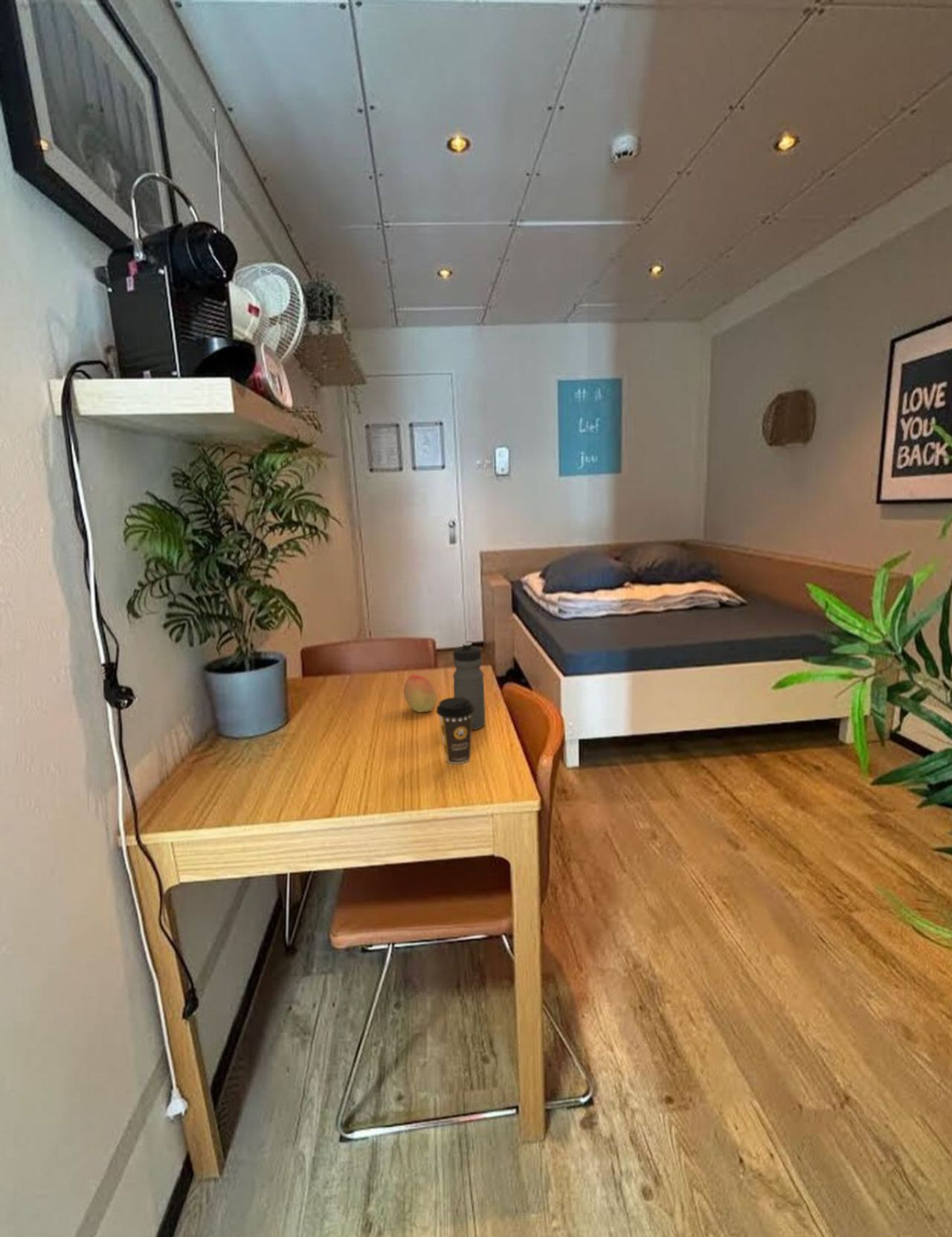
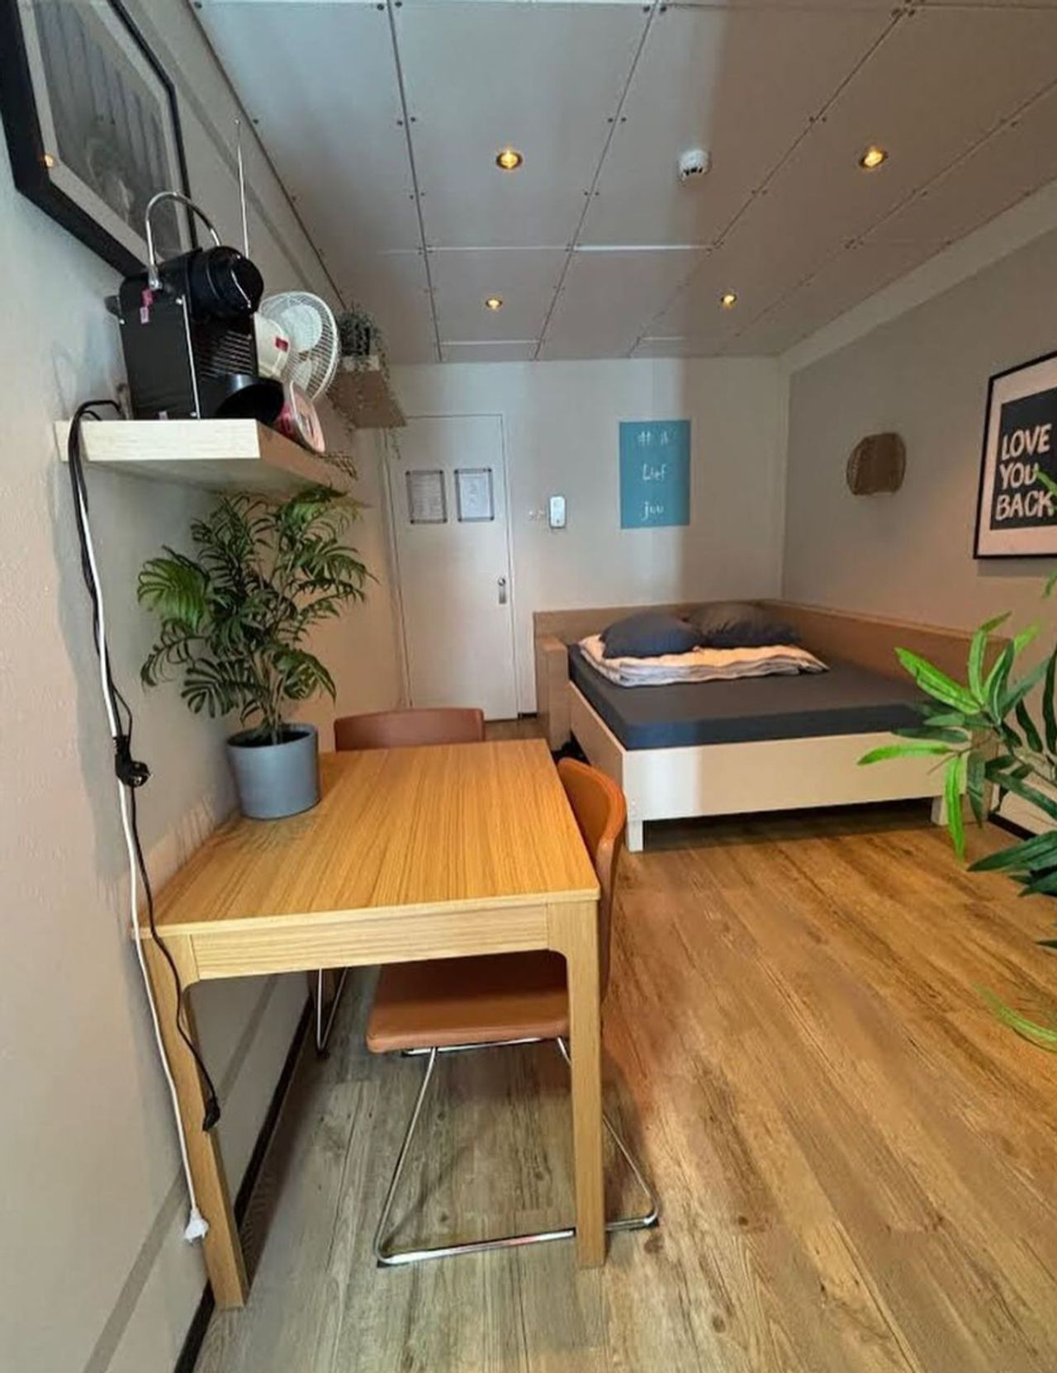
- water bottle (469, 684)
- fruit (419, 693)
- coffee cup (456, 730)
